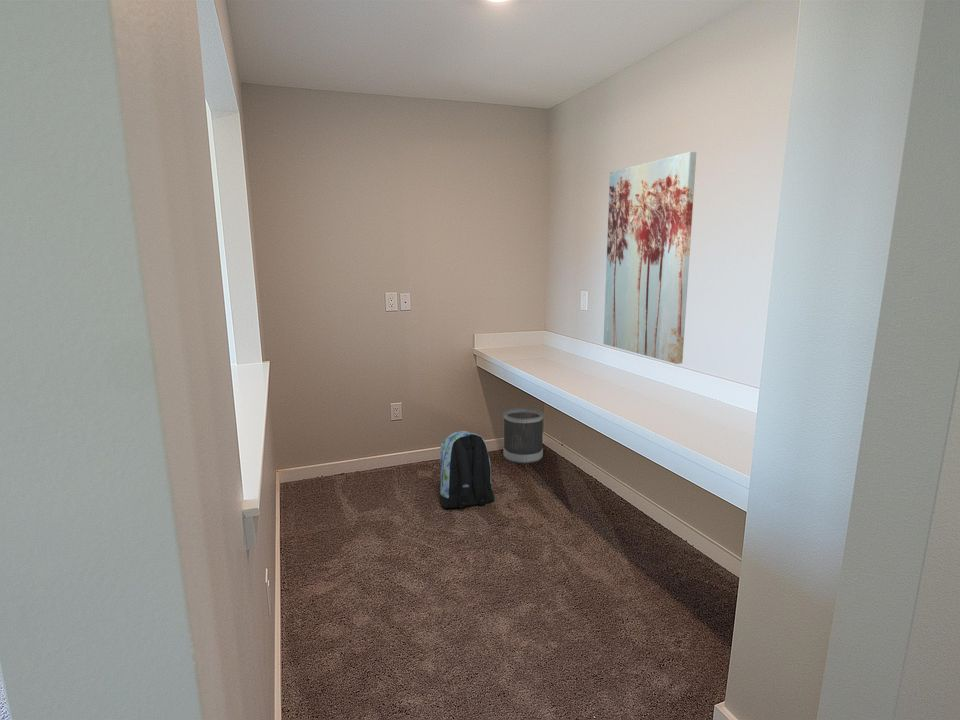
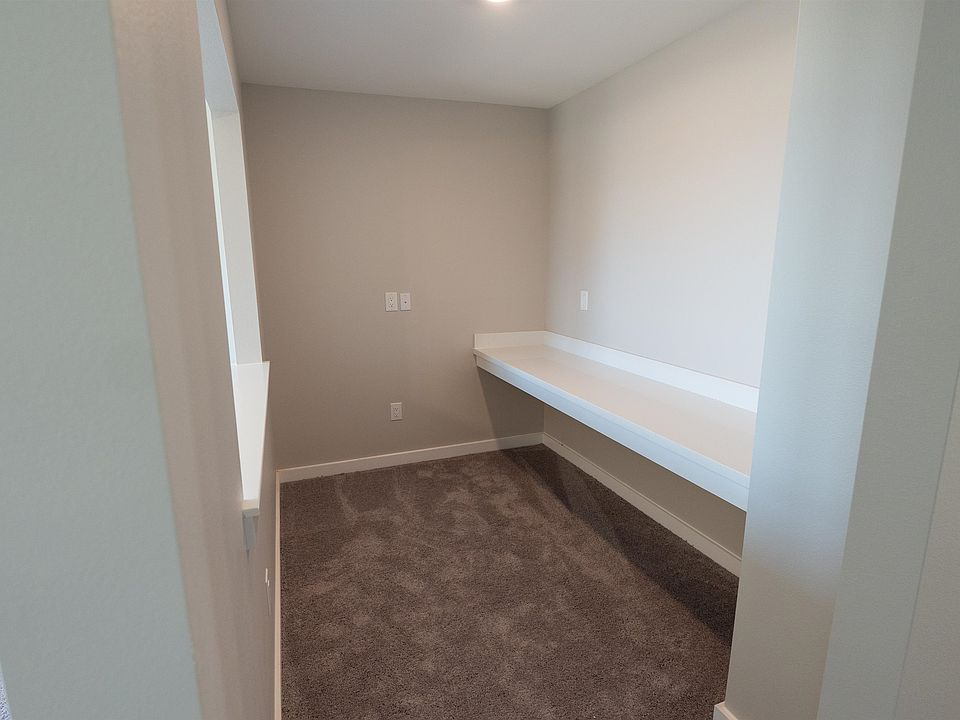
- backpack (464, 465)
- wastebasket (523, 434)
- wall art (643, 261)
